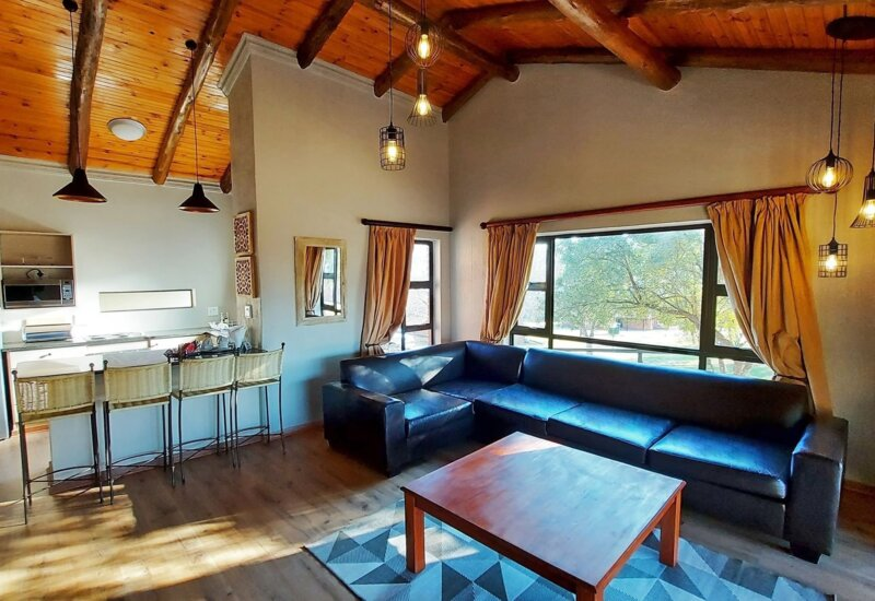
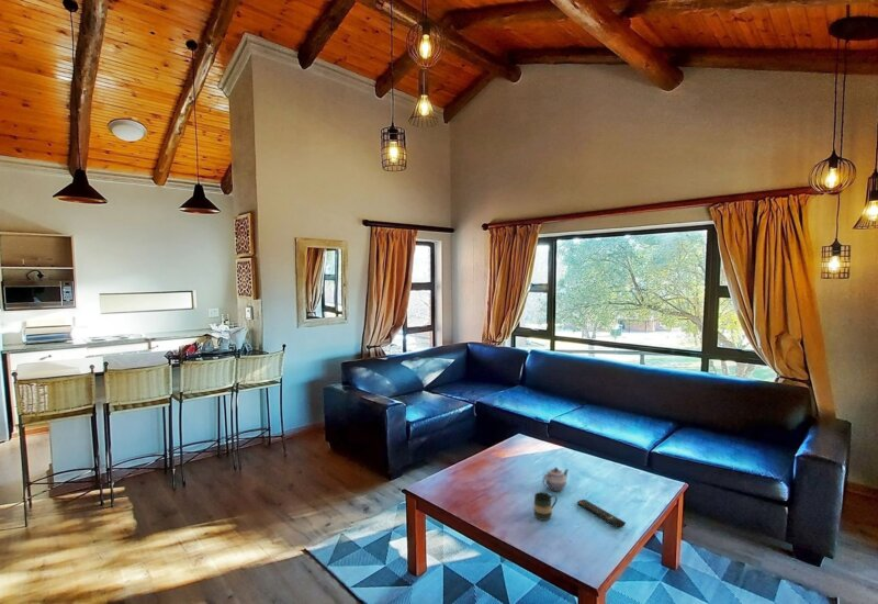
+ mug (545, 505)
+ remote control (599, 513)
+ teapot (555, 478)
